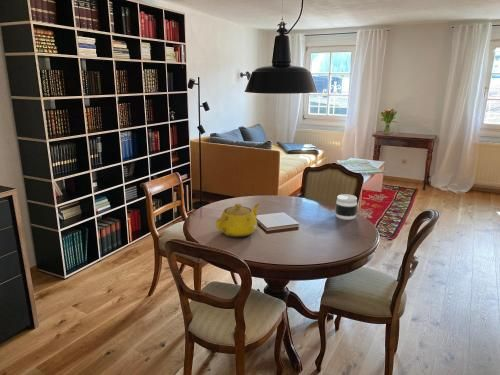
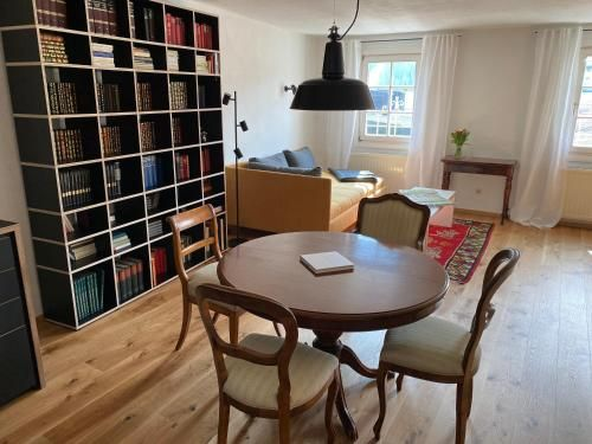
- teapot (239, 218)
- jar (346, 206)
